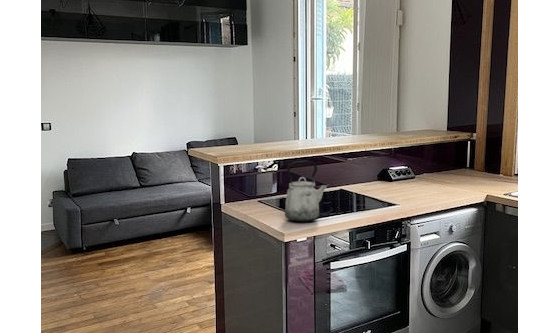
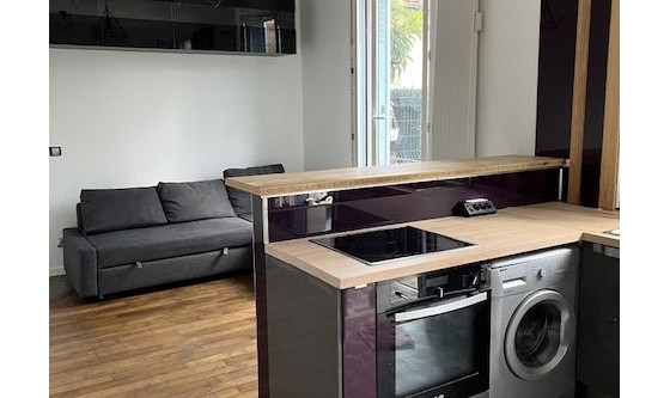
- kettle (307, 189)
